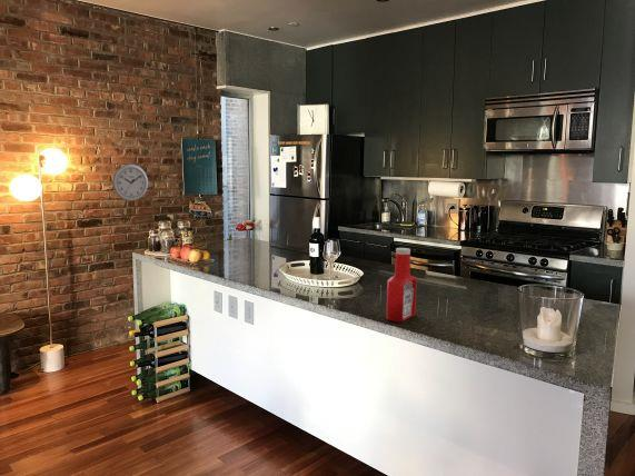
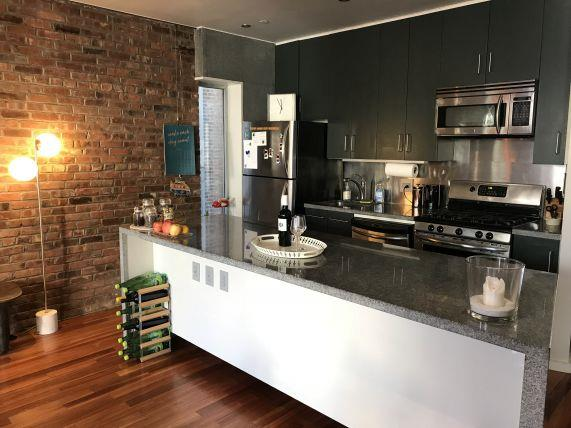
- soap bottle (401, 282)
- wall clock (130, 182)
